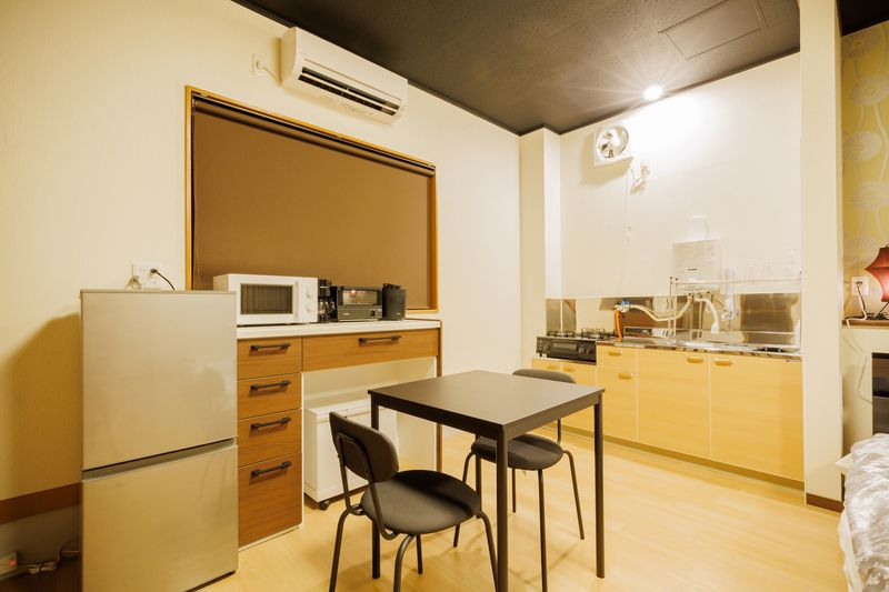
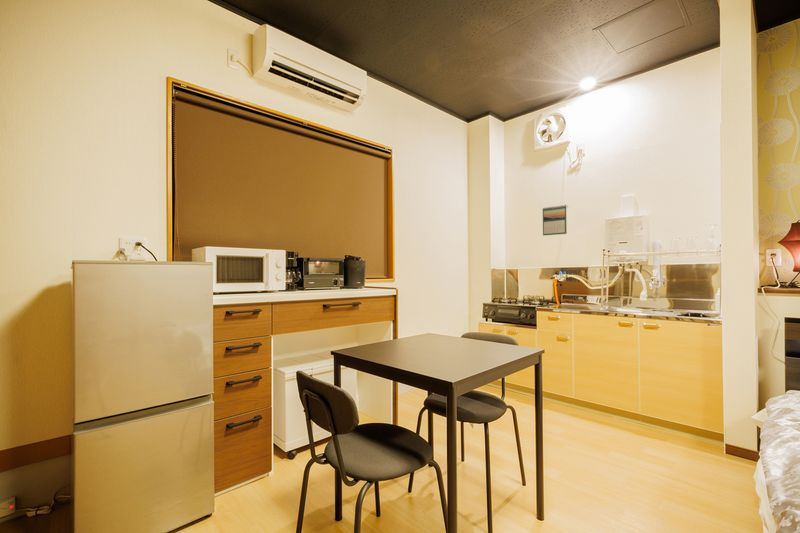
+ calendar (554, 220)
